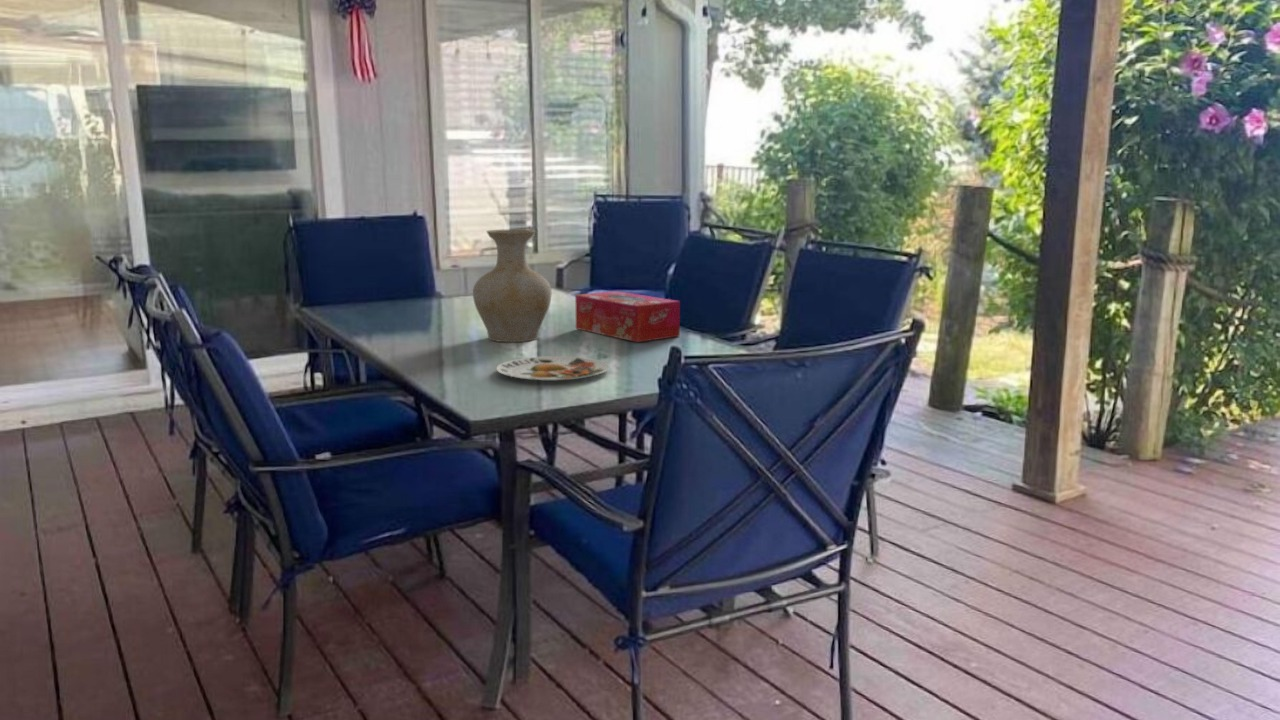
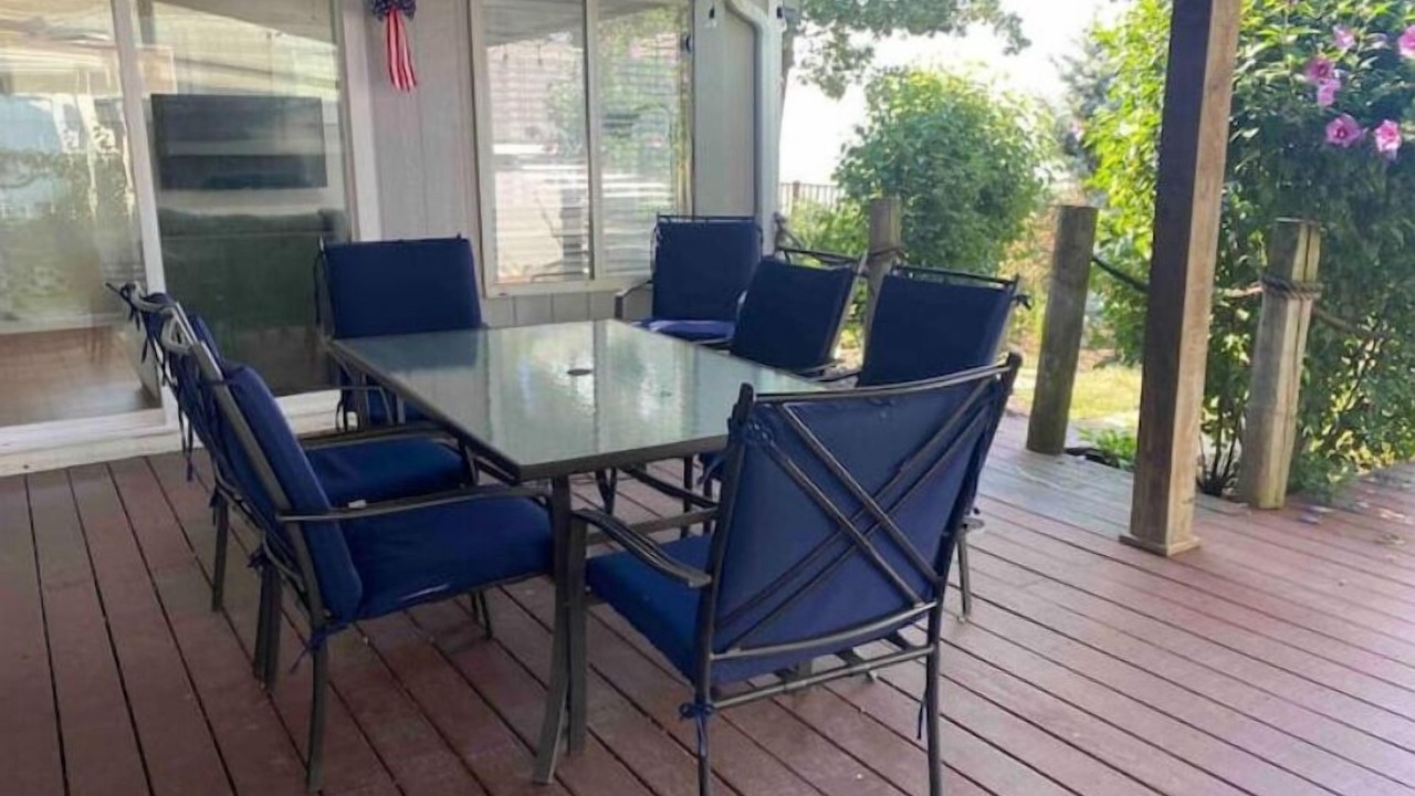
- vase (512, 284)
- tissue box (626, 315)
- plate (553, 369)
